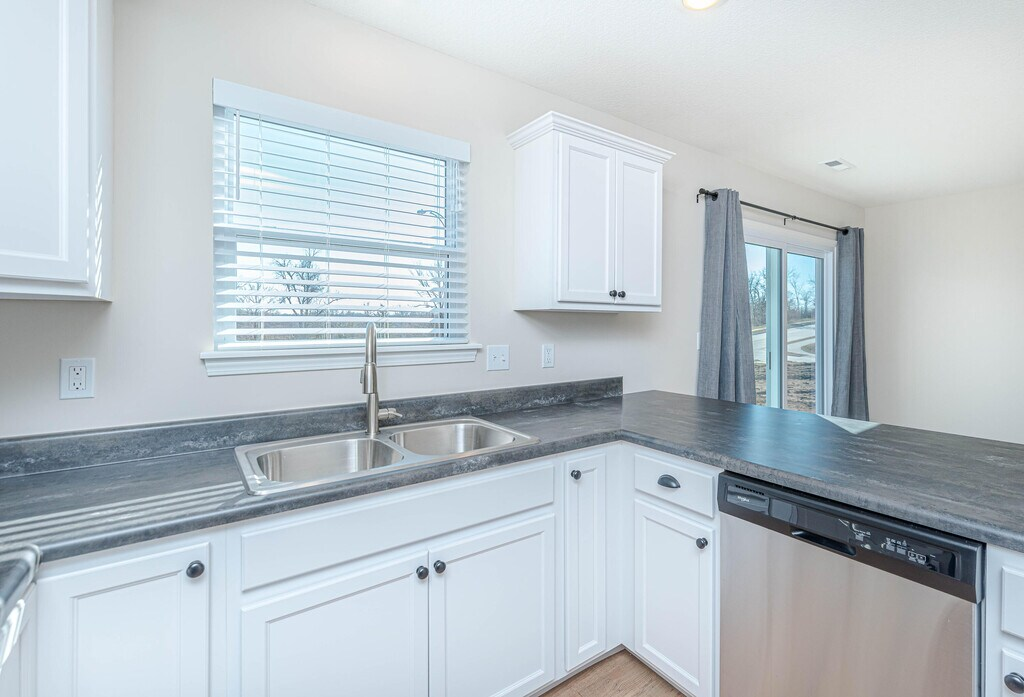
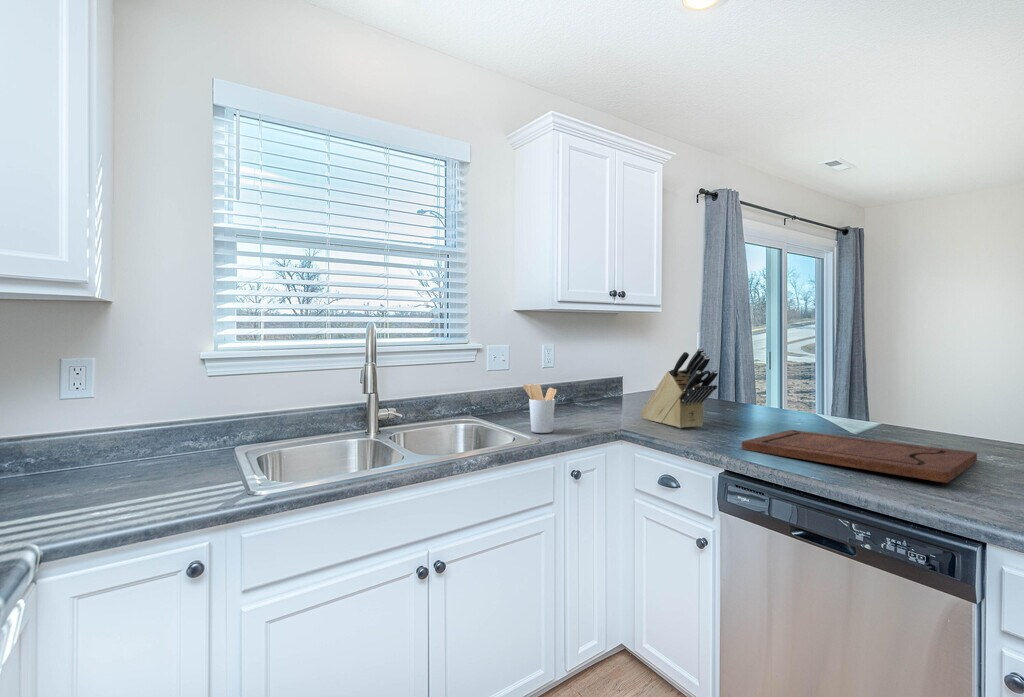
+ cutting board (852, 450)
+ knife block (677, 386)
+ utensil holder (538, 406)
